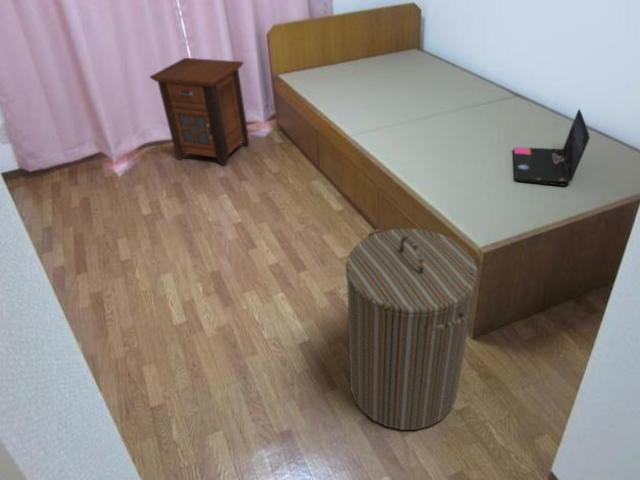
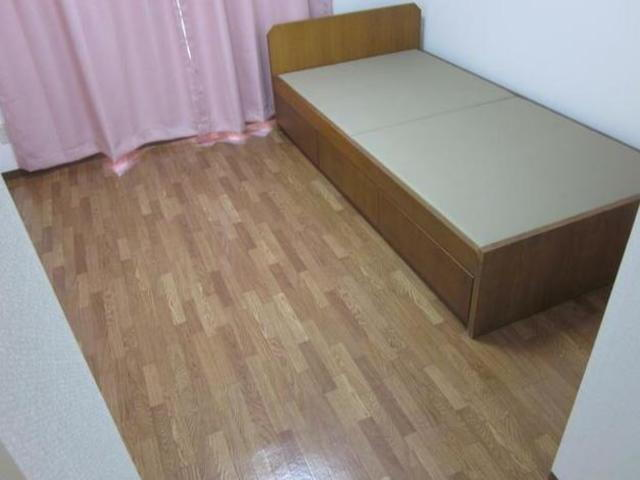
- laptop (548, 148)
- laundry hamper (406, 321)
- nightstand (206, 112)
